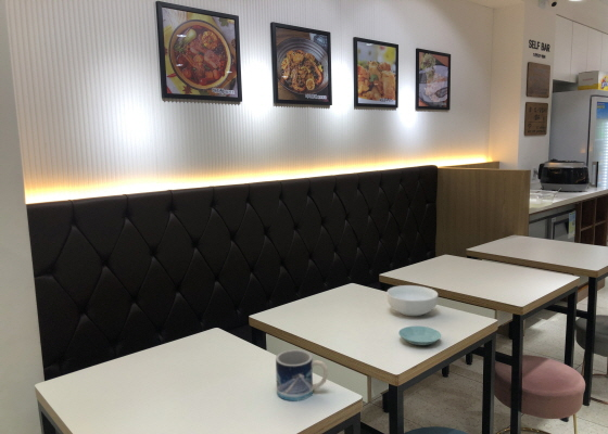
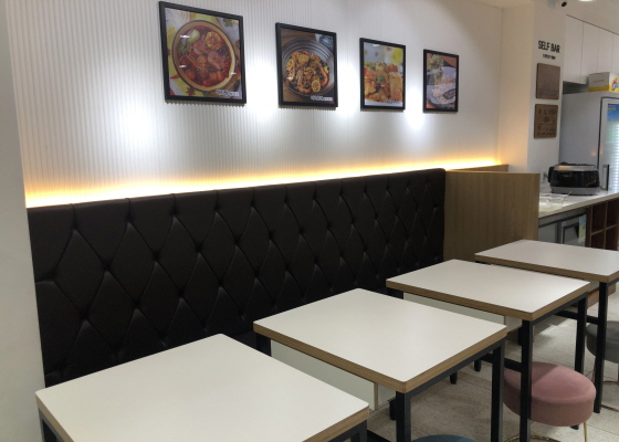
- mug (302, 374)
- saucer (419, 336)
- cereal bowl (411, 302)
